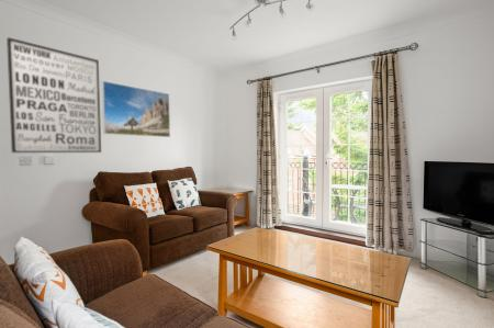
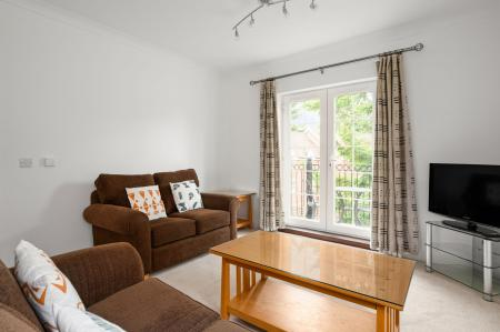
- wall art (59, 101)
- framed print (138, 112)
